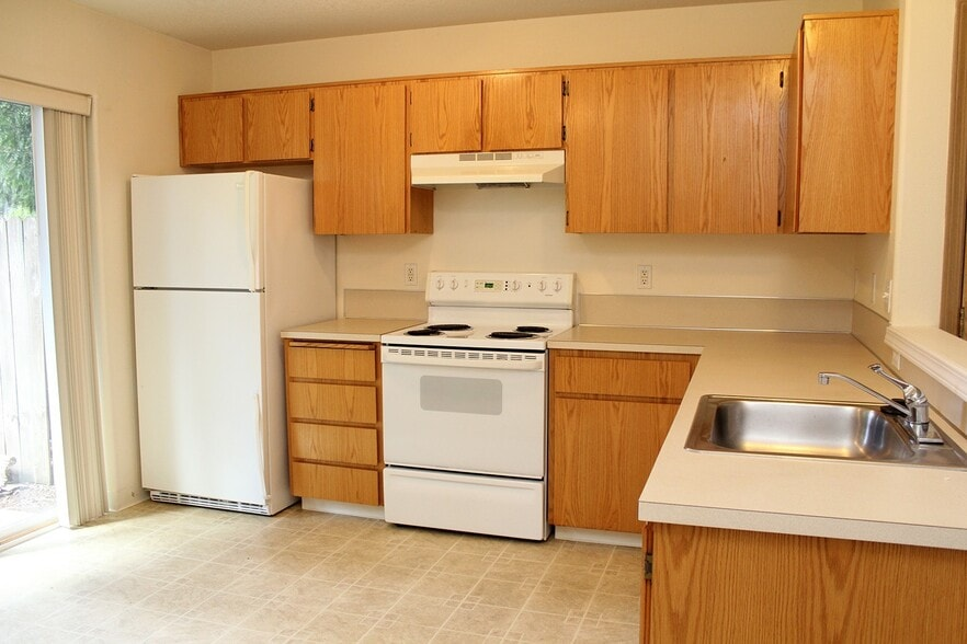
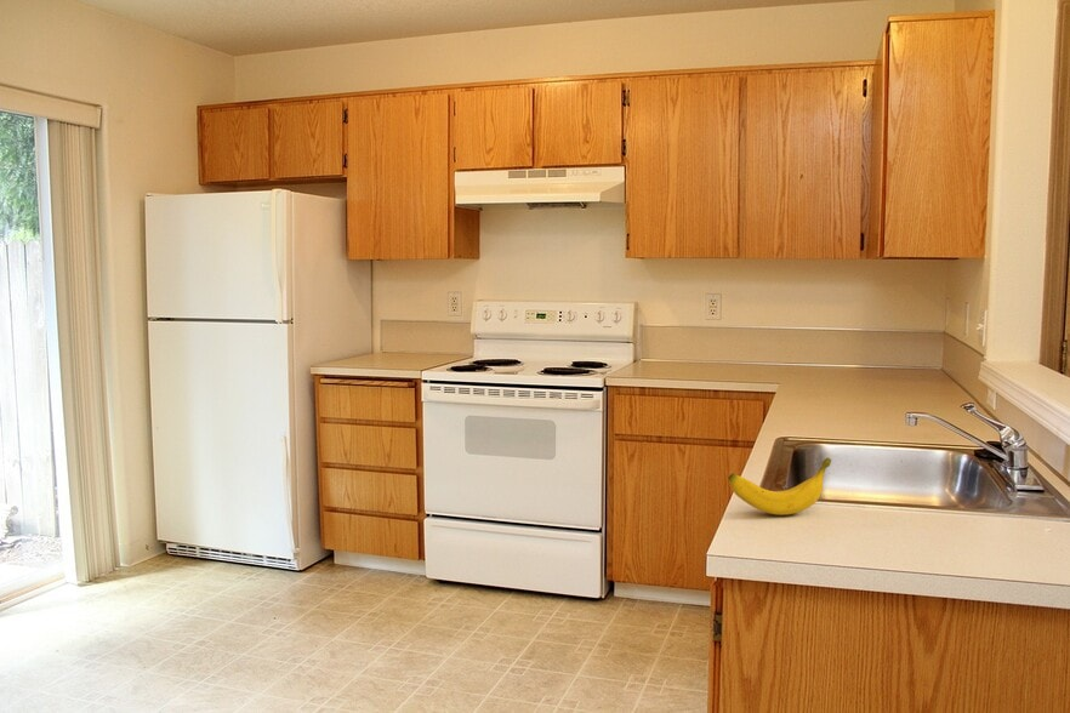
+ banana (780, 491)
